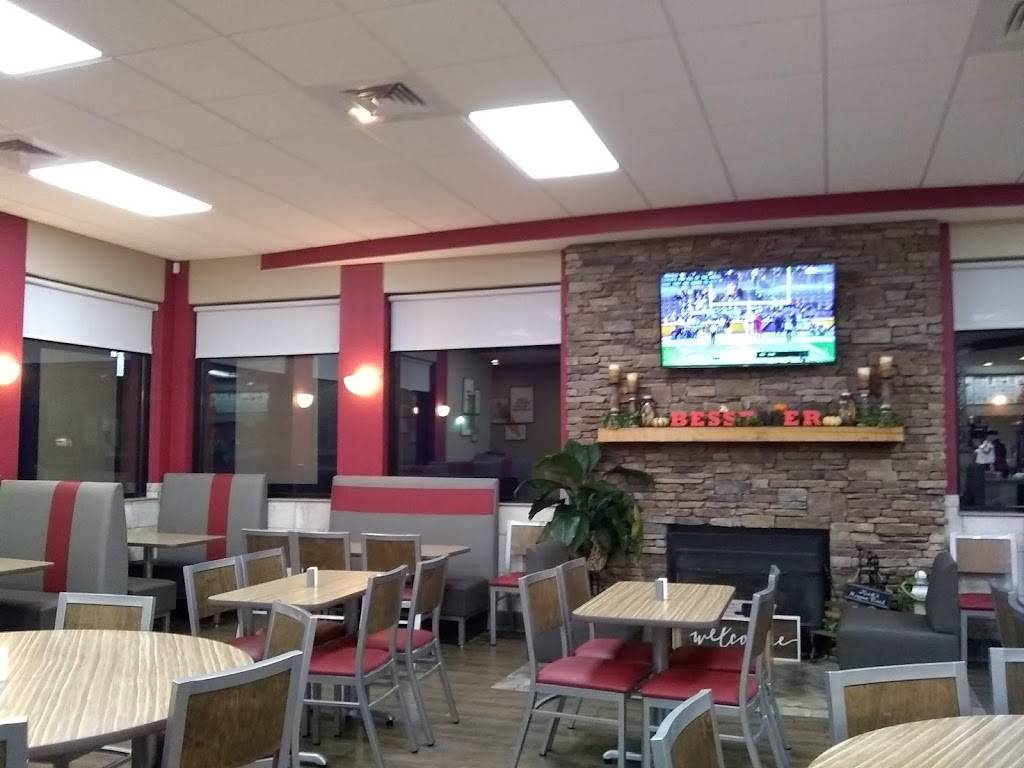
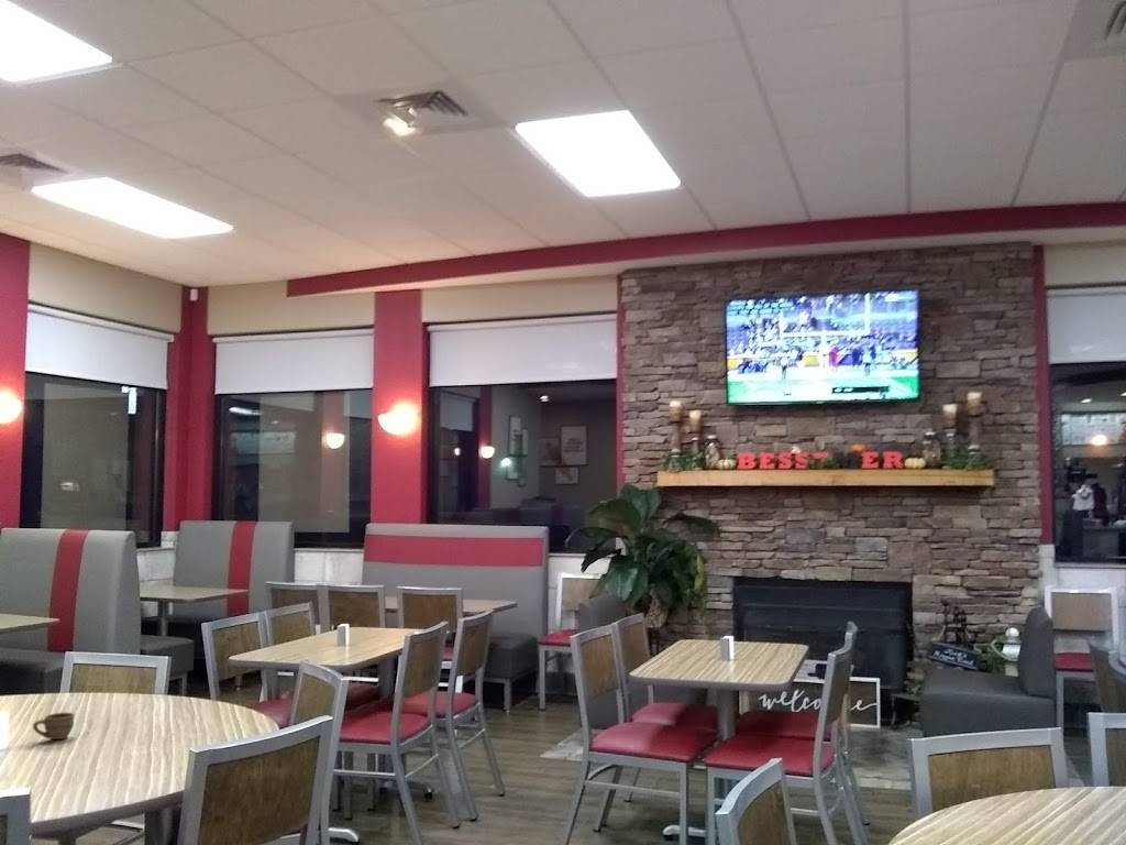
+ cup (53, 726)
